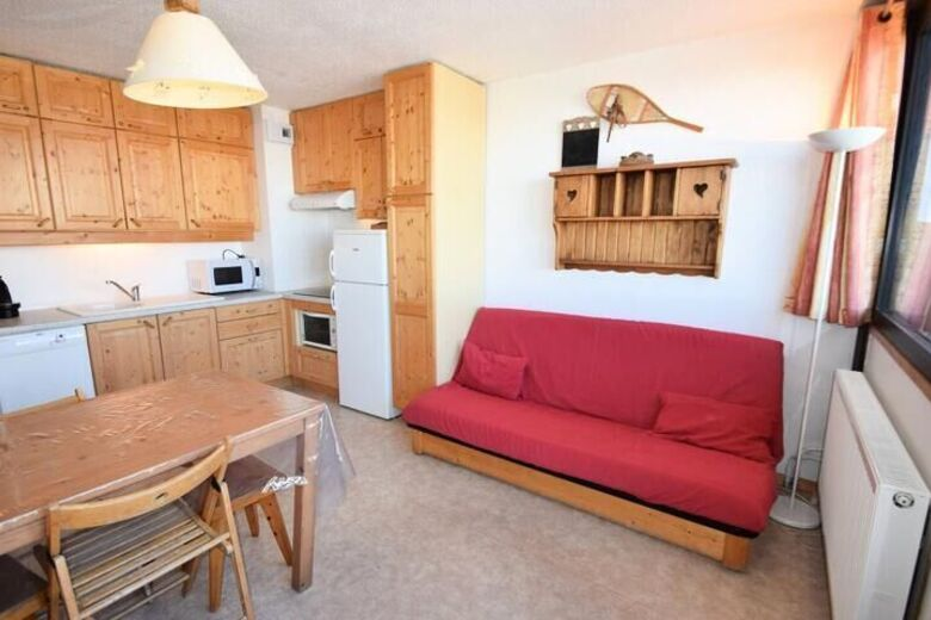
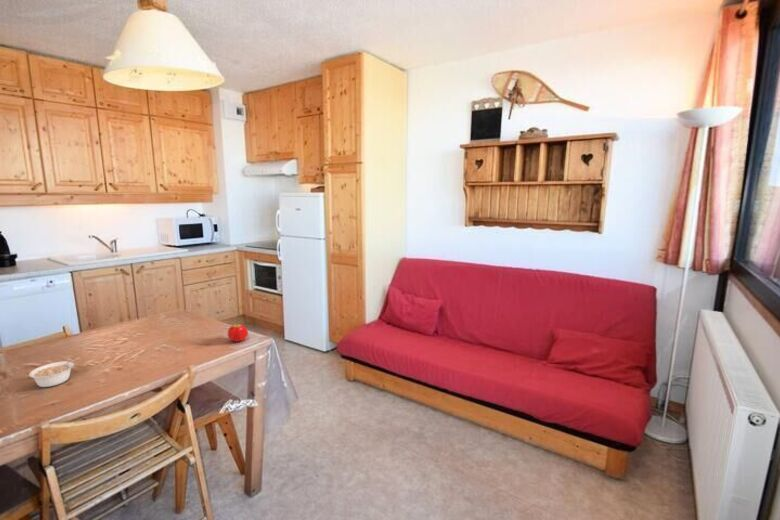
+ fruit (238, 331)
+ legume (53, 373)
